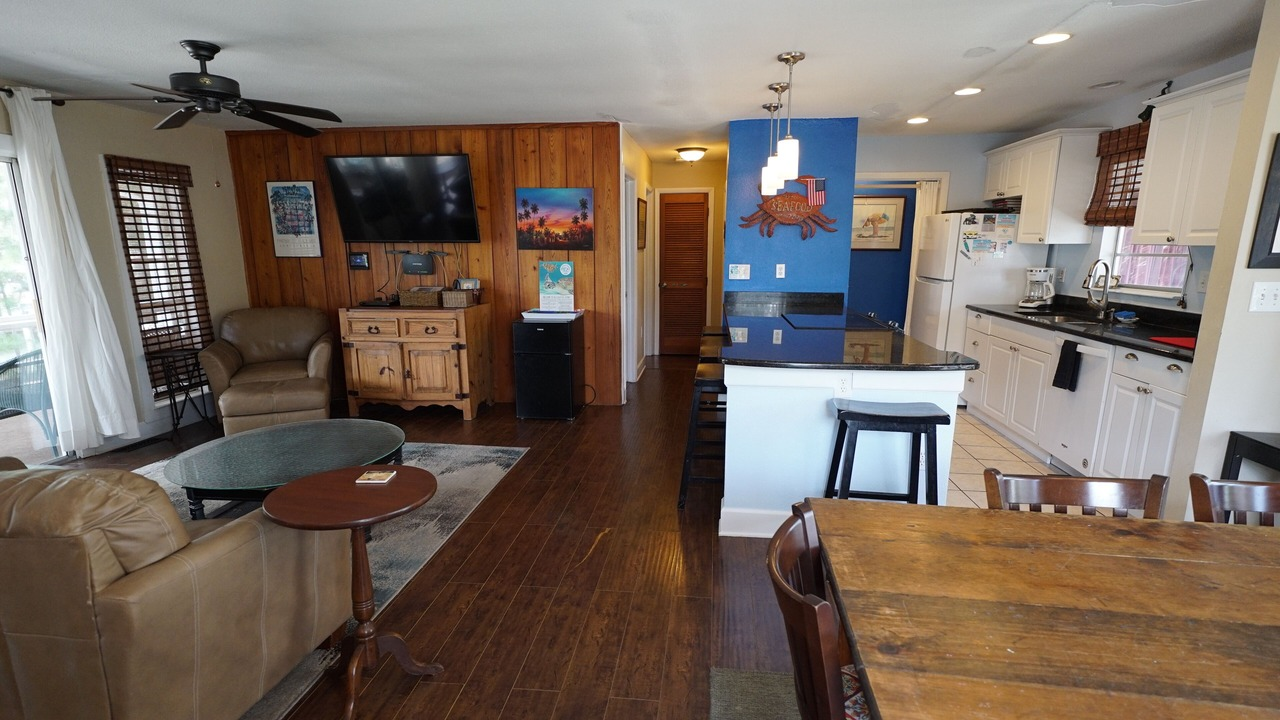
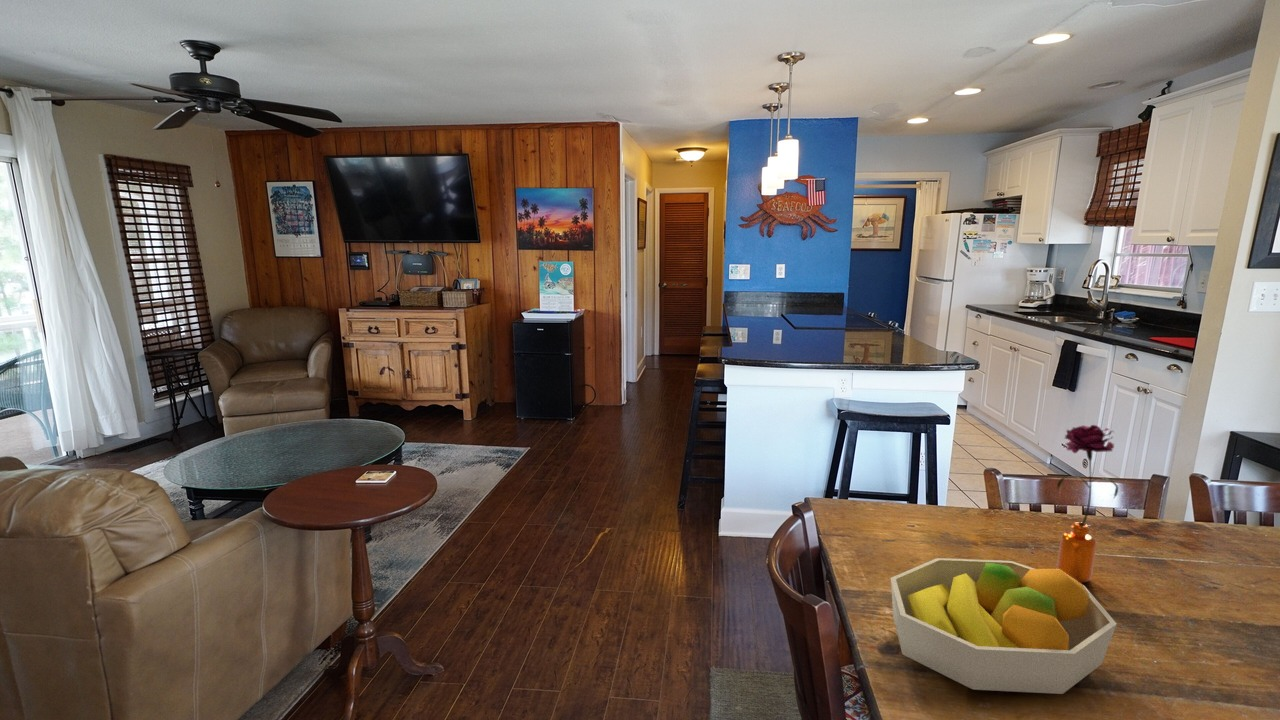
+ flower (1088, 502)
+ fruit bowl (994, 613)
